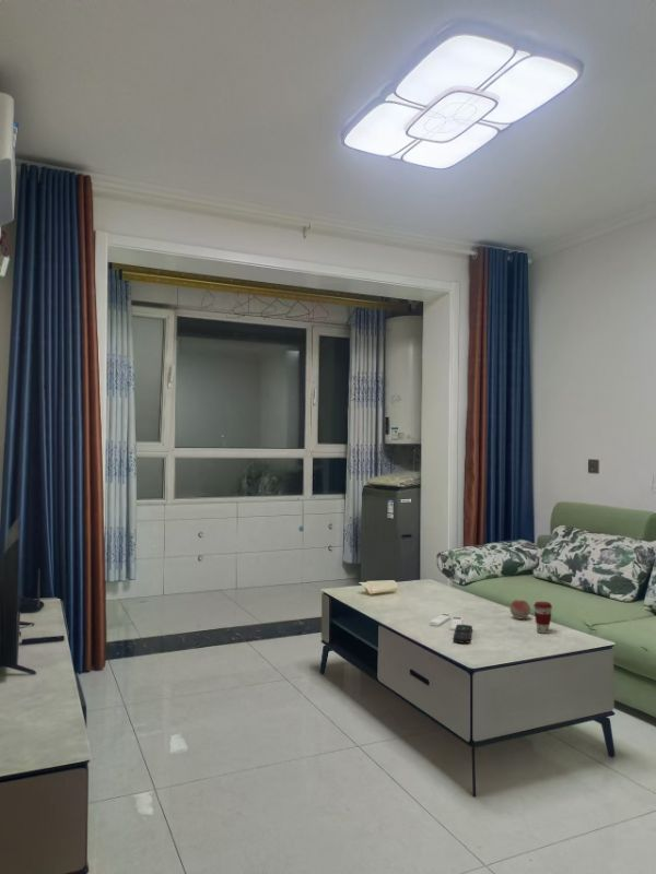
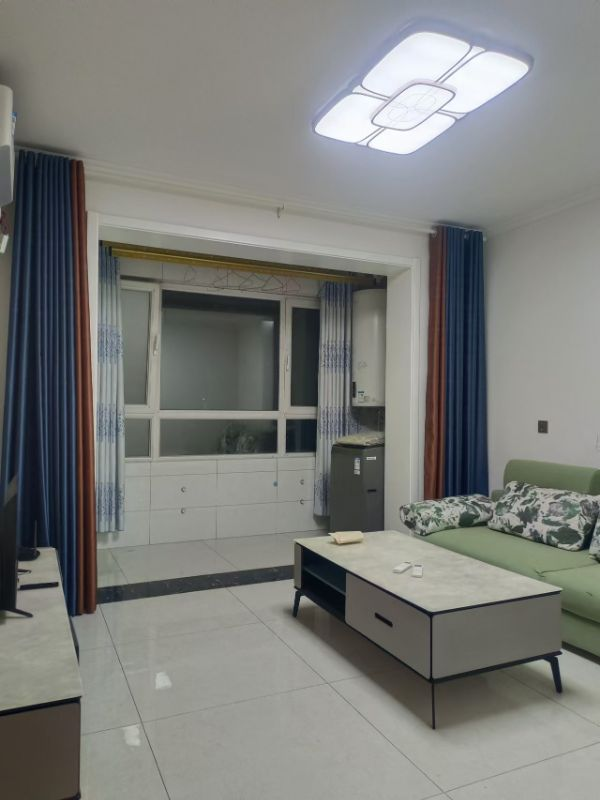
- coffee cup (542, 617)
- remote control (462, 633)
- fruit (519, 609)
